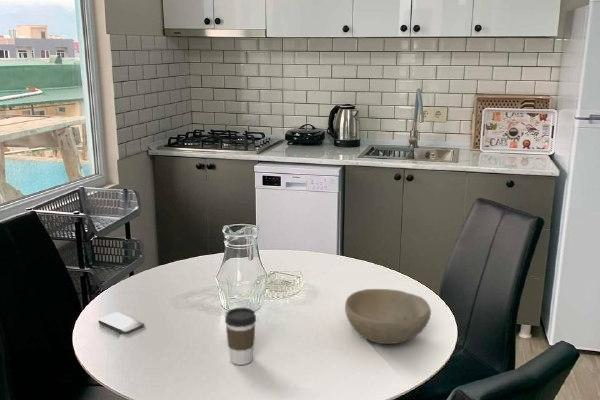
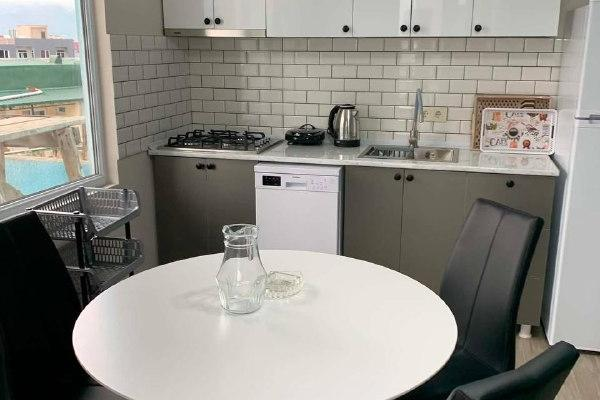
- bowl (387, 320)
- coffee cup (241, 336)
- smartphone (121, 323)
